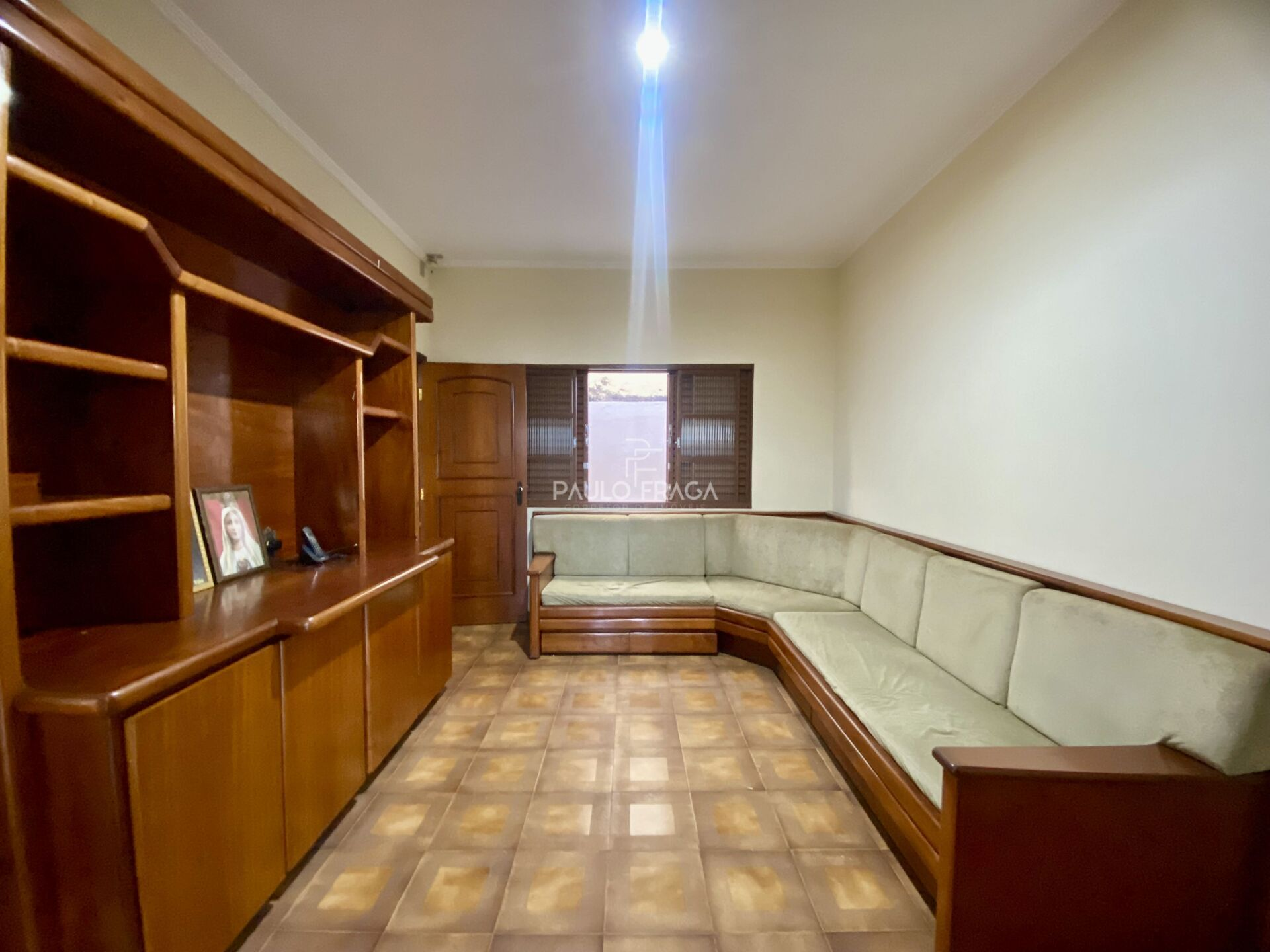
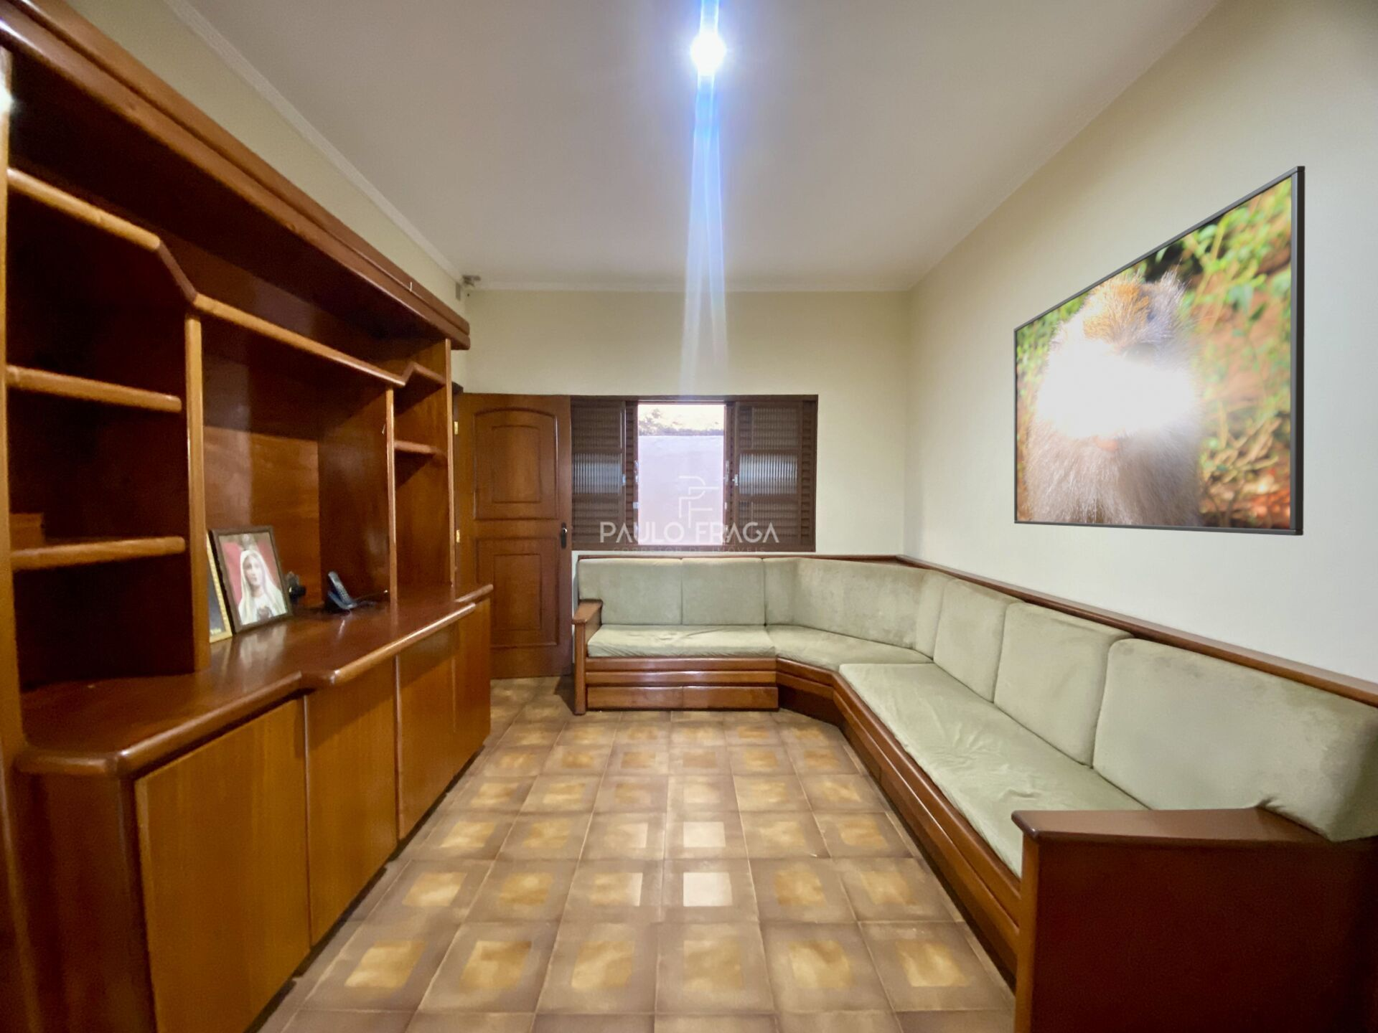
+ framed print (1114, 400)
